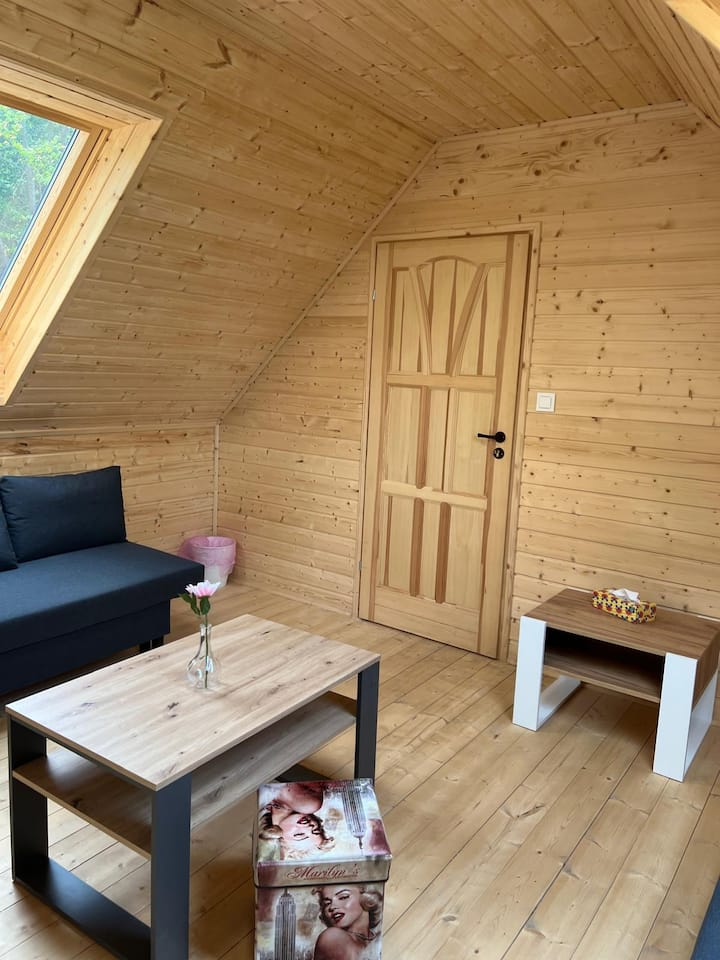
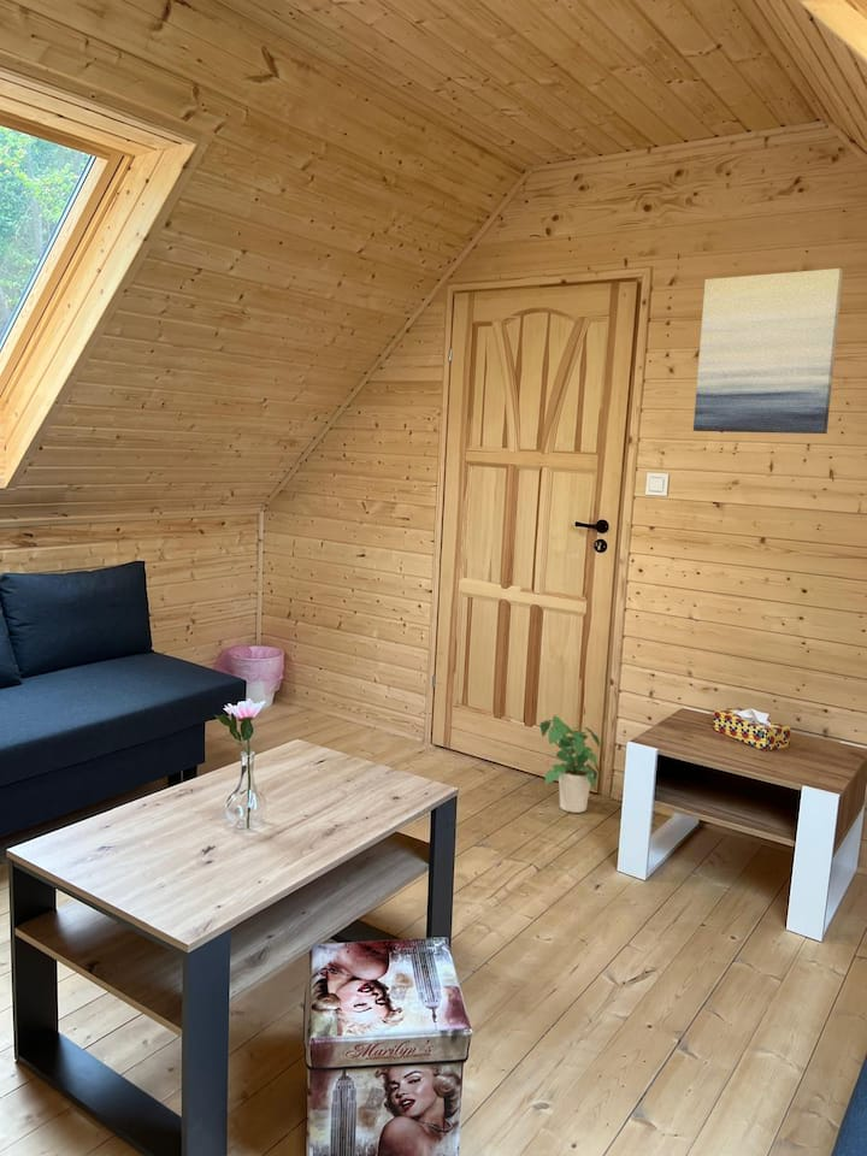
+ potted plant (568, 763)
+ wall art (763, 354)
